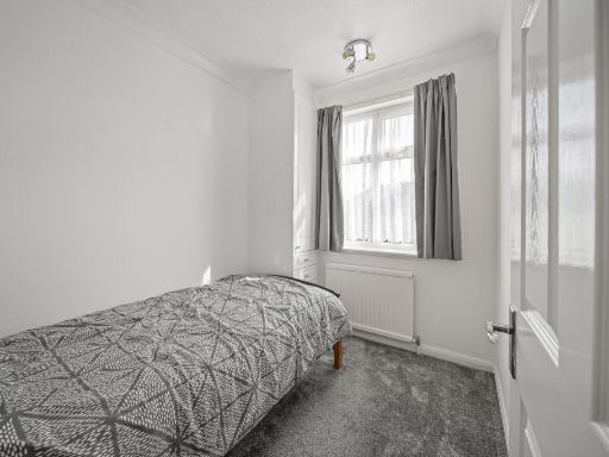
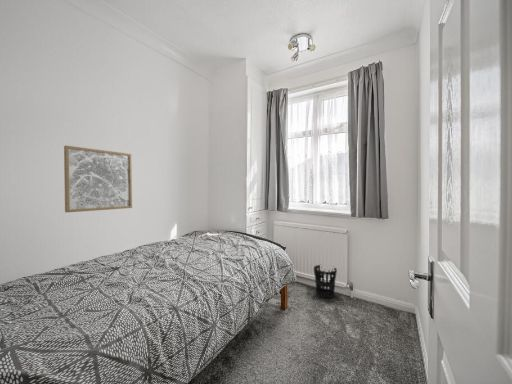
+ wastebasket (325, 282)
+ wall art (101, 180)
